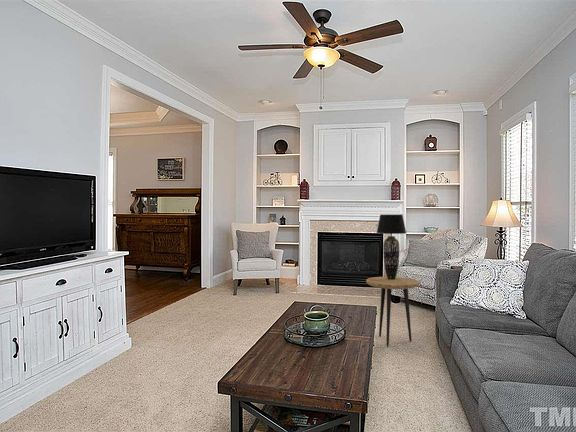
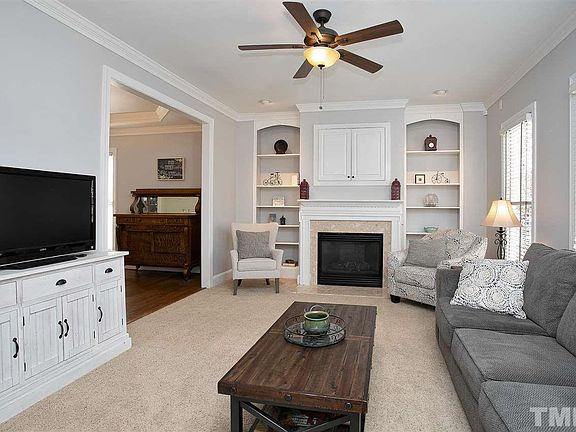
- side table (390, 309)
- table lamp (391, 246)
